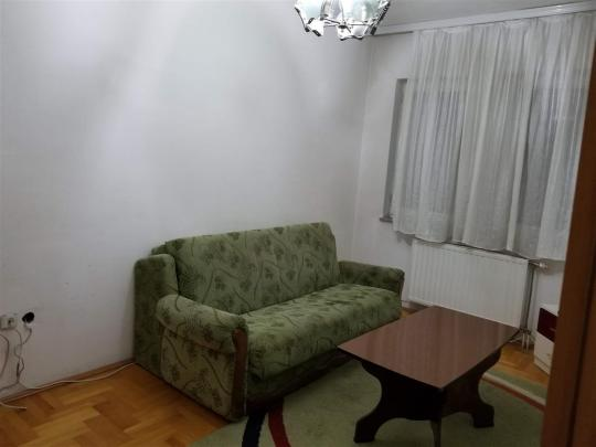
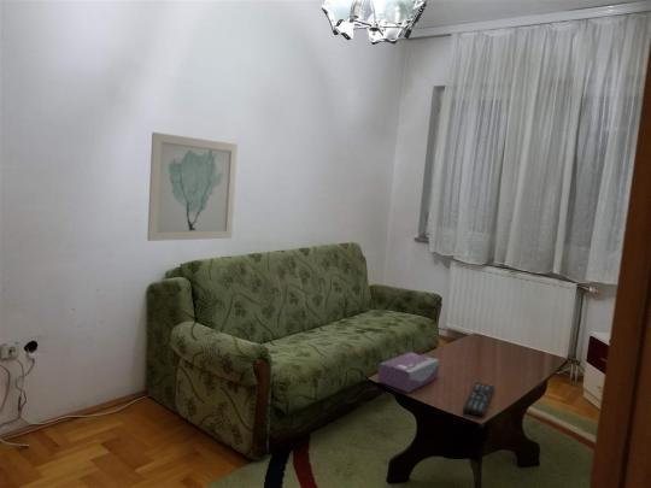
+ wall art (194, 189)
+ tissue box (409, 370)
+ remote control (479, 396)
